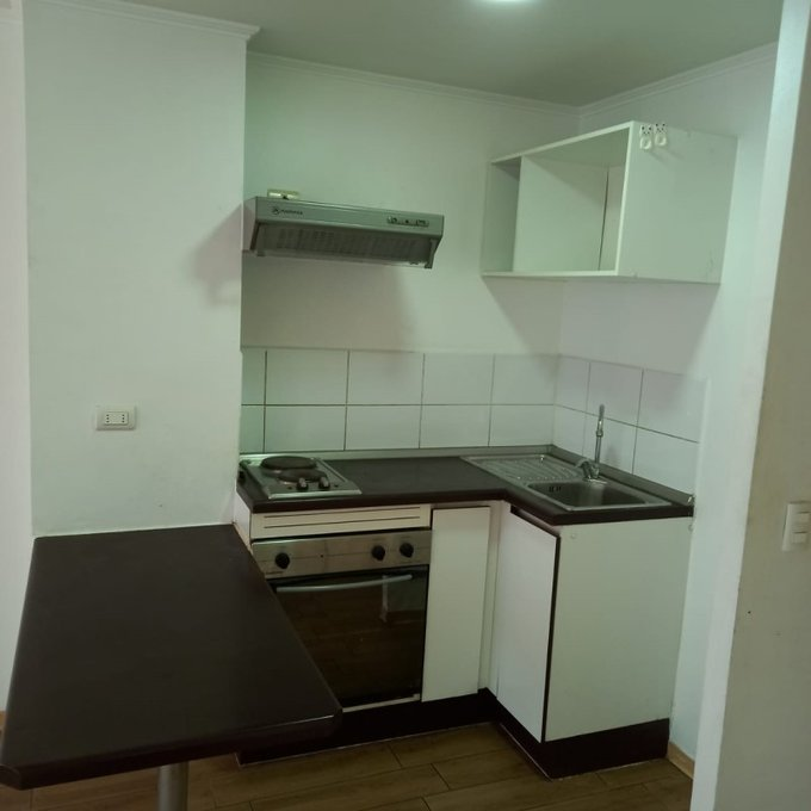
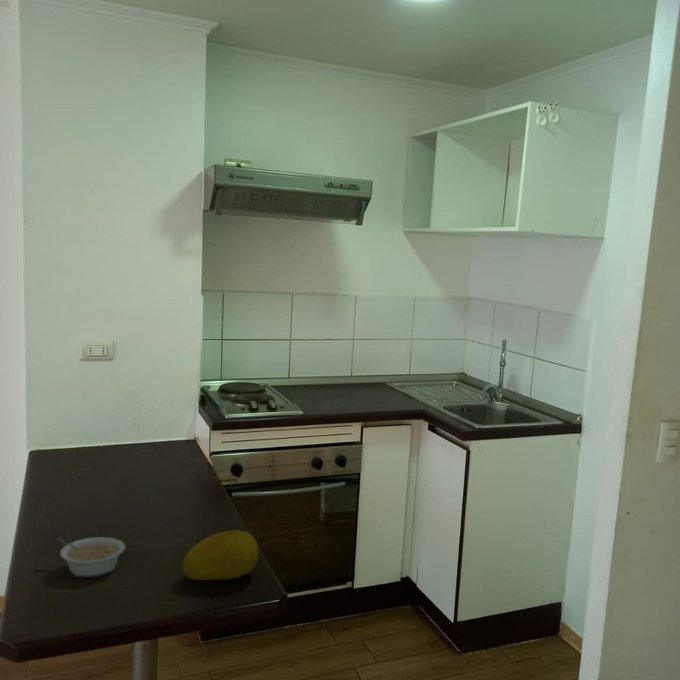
+ legume (90, 557)
+ fruit (220, 555)
